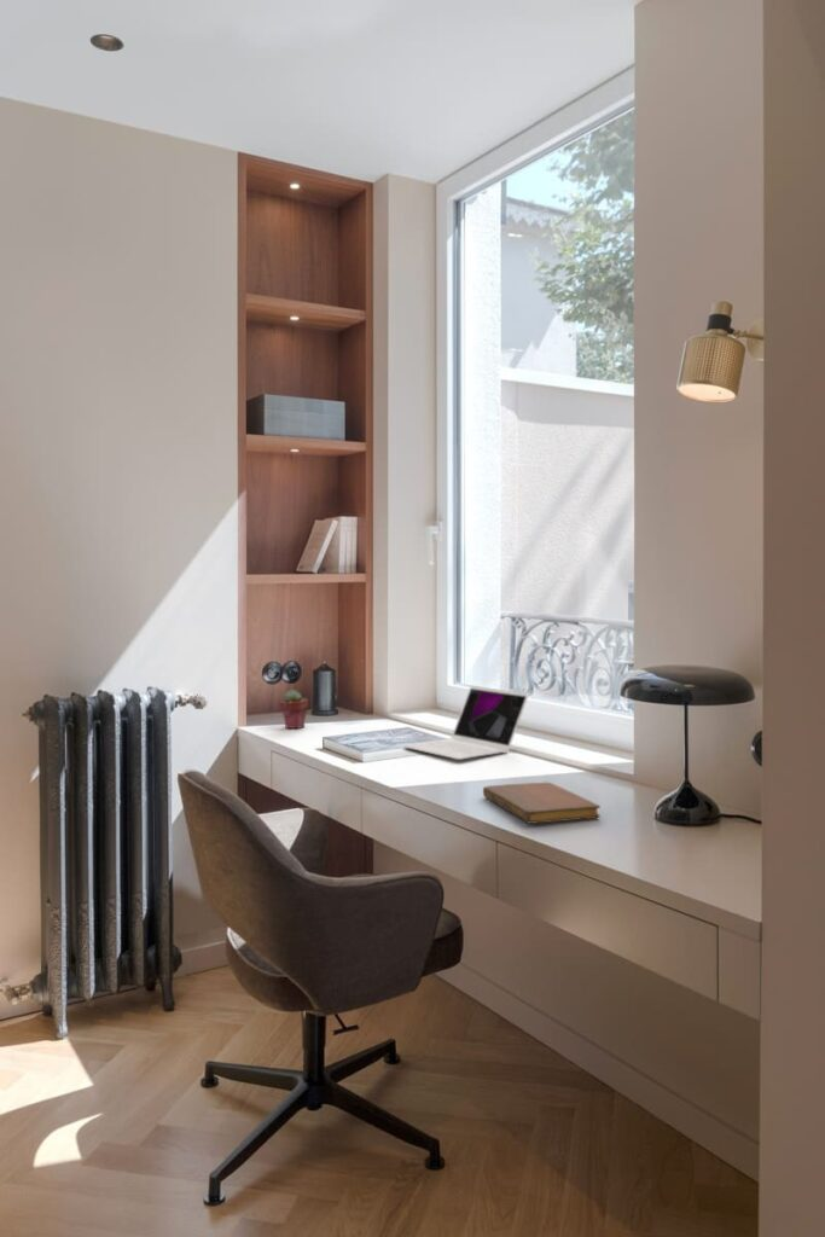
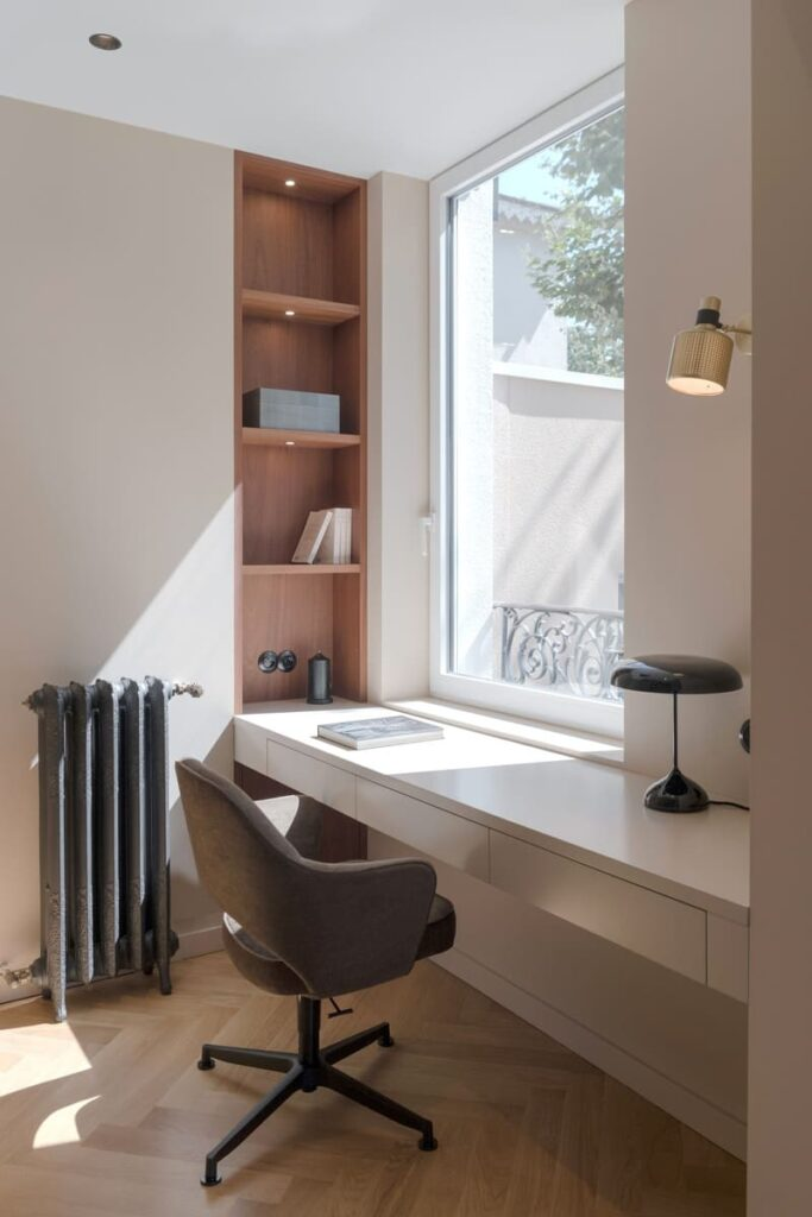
- laptop (465, 718)
- potted succulent (294, 708)
- notebook (539, 801)
